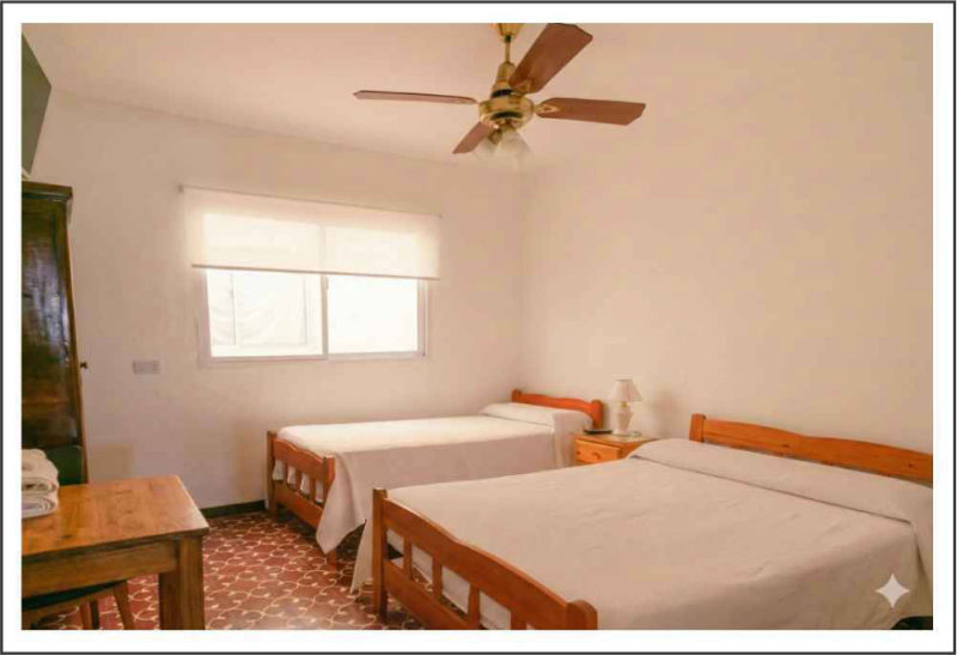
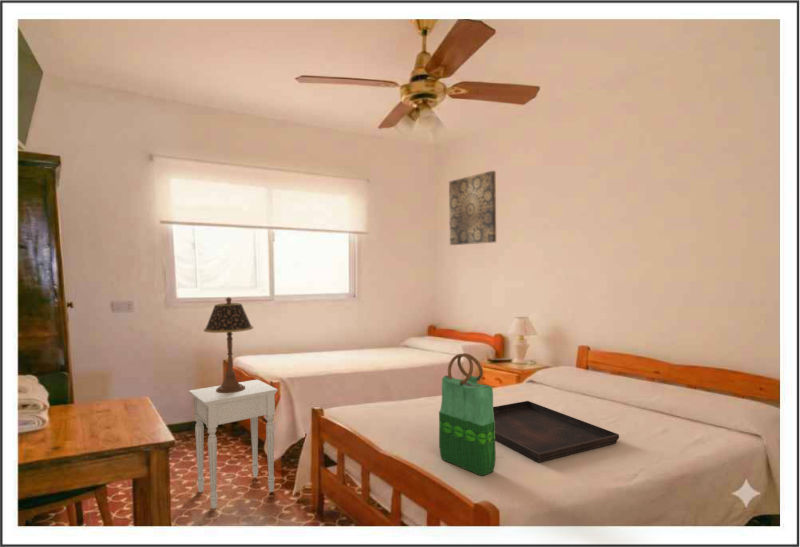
+ table lamp (229, 343)
+ wall art (471, 210)
+ serving tray (532, 427)
+ tote bag (465, 409)
+ nightstand (251, 439)
